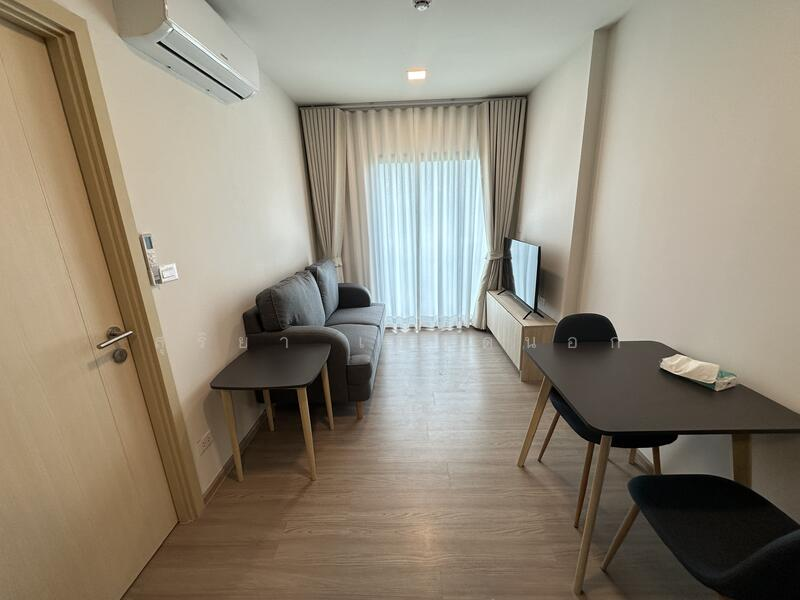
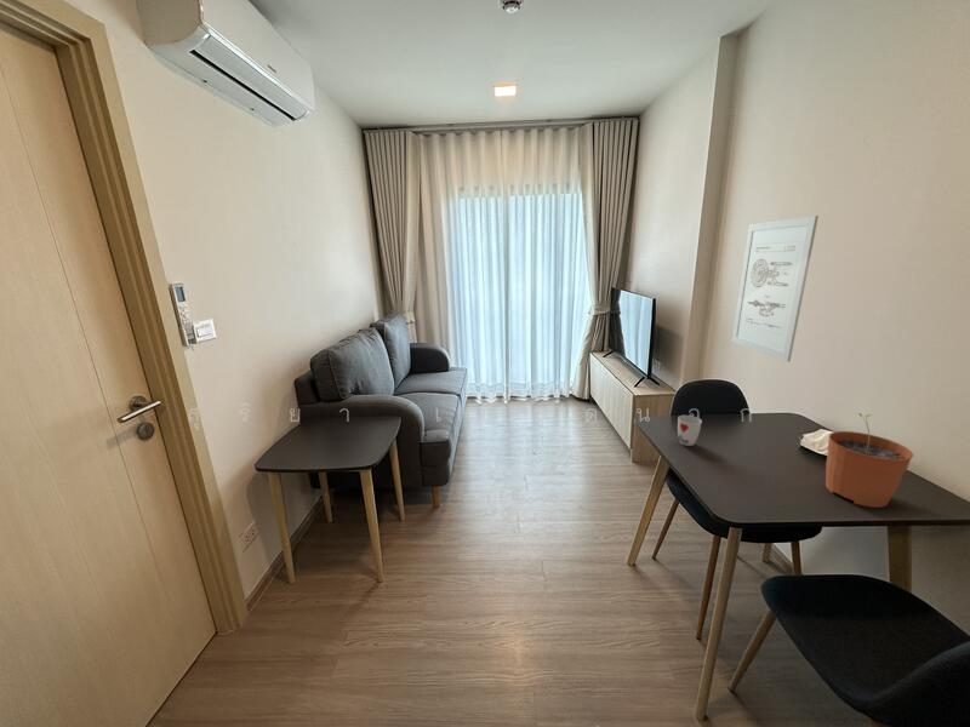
+ cup (687, 430)
+ wall art (768, 288)
+ plant pot (865, 457)
